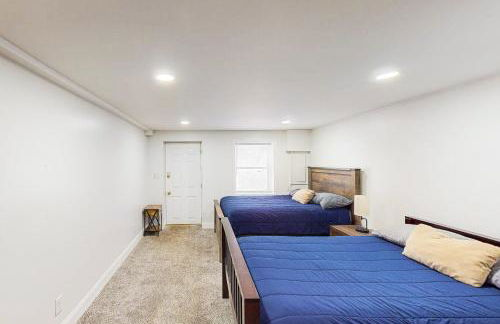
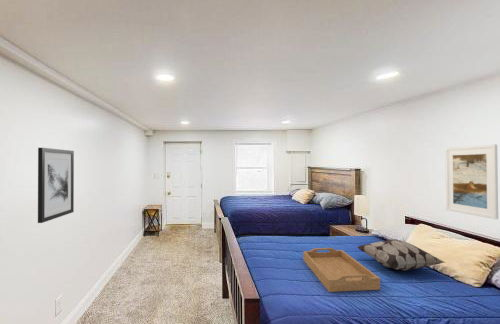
+ serving tray (336, 266)
+ wall art (57, 183)
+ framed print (469, 180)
+ decorative pillow (397, 253)
